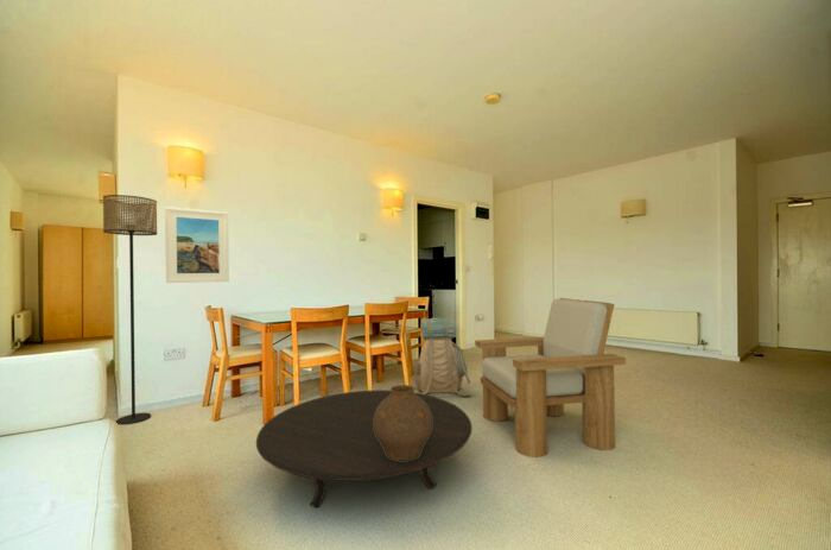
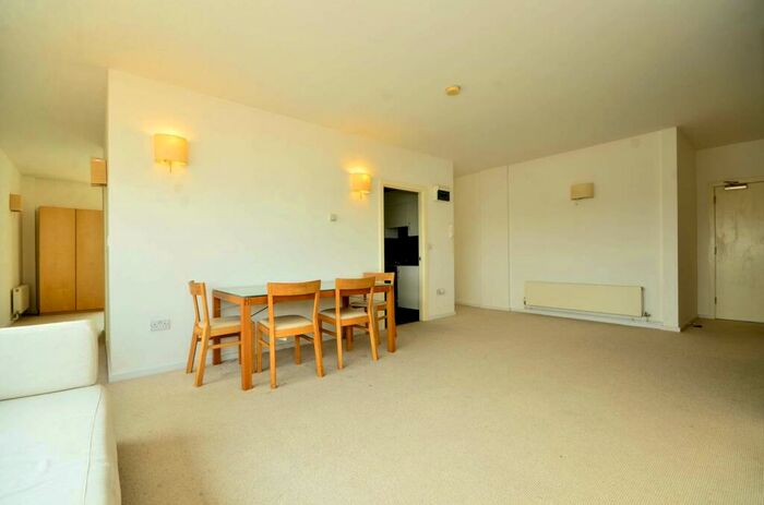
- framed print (198, 246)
- armchair (541, 365)
- vase (402, 419)
- backpack (439, 354)
- table (368, 444)
- floor lamp (132, 309)
